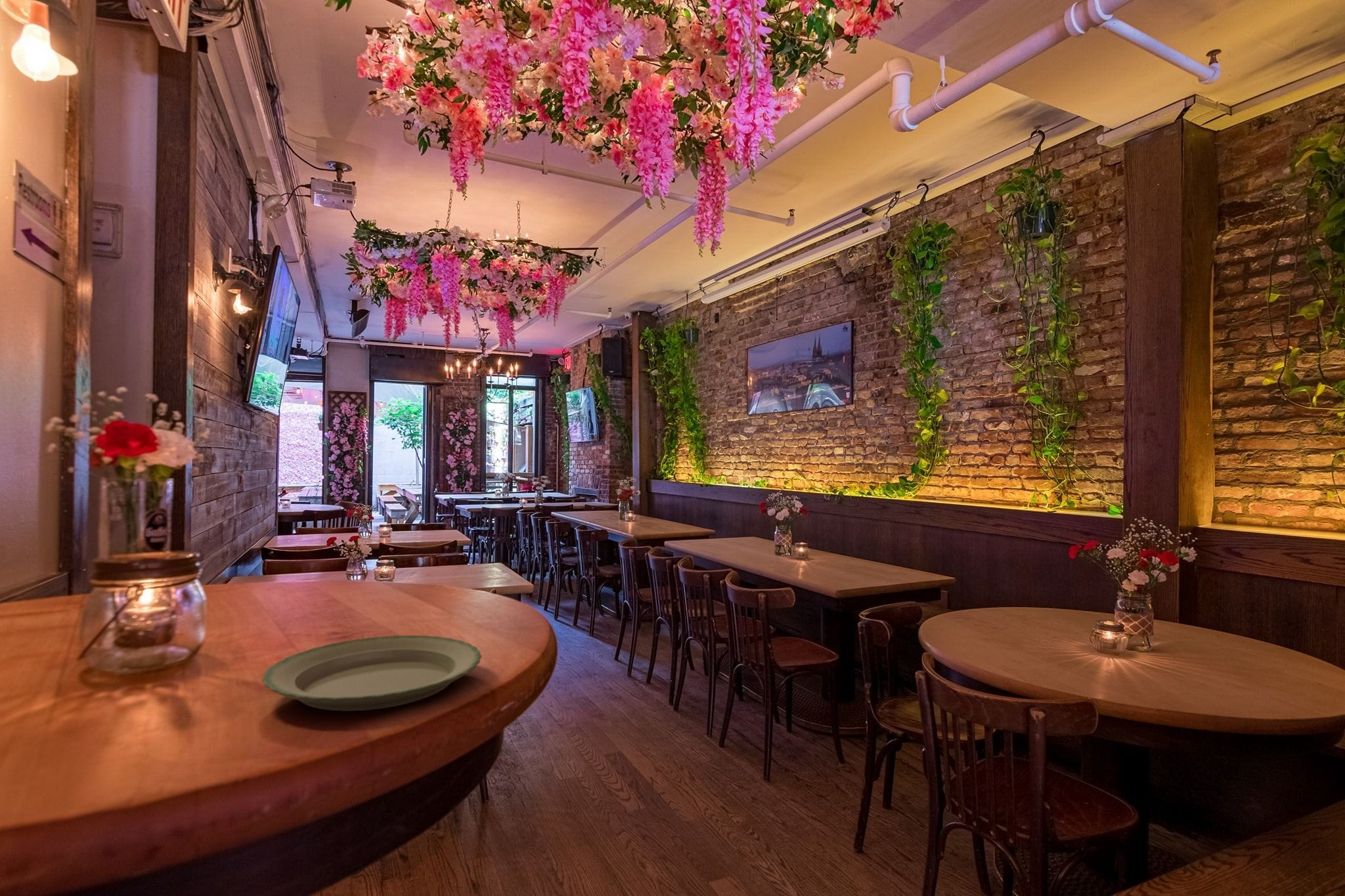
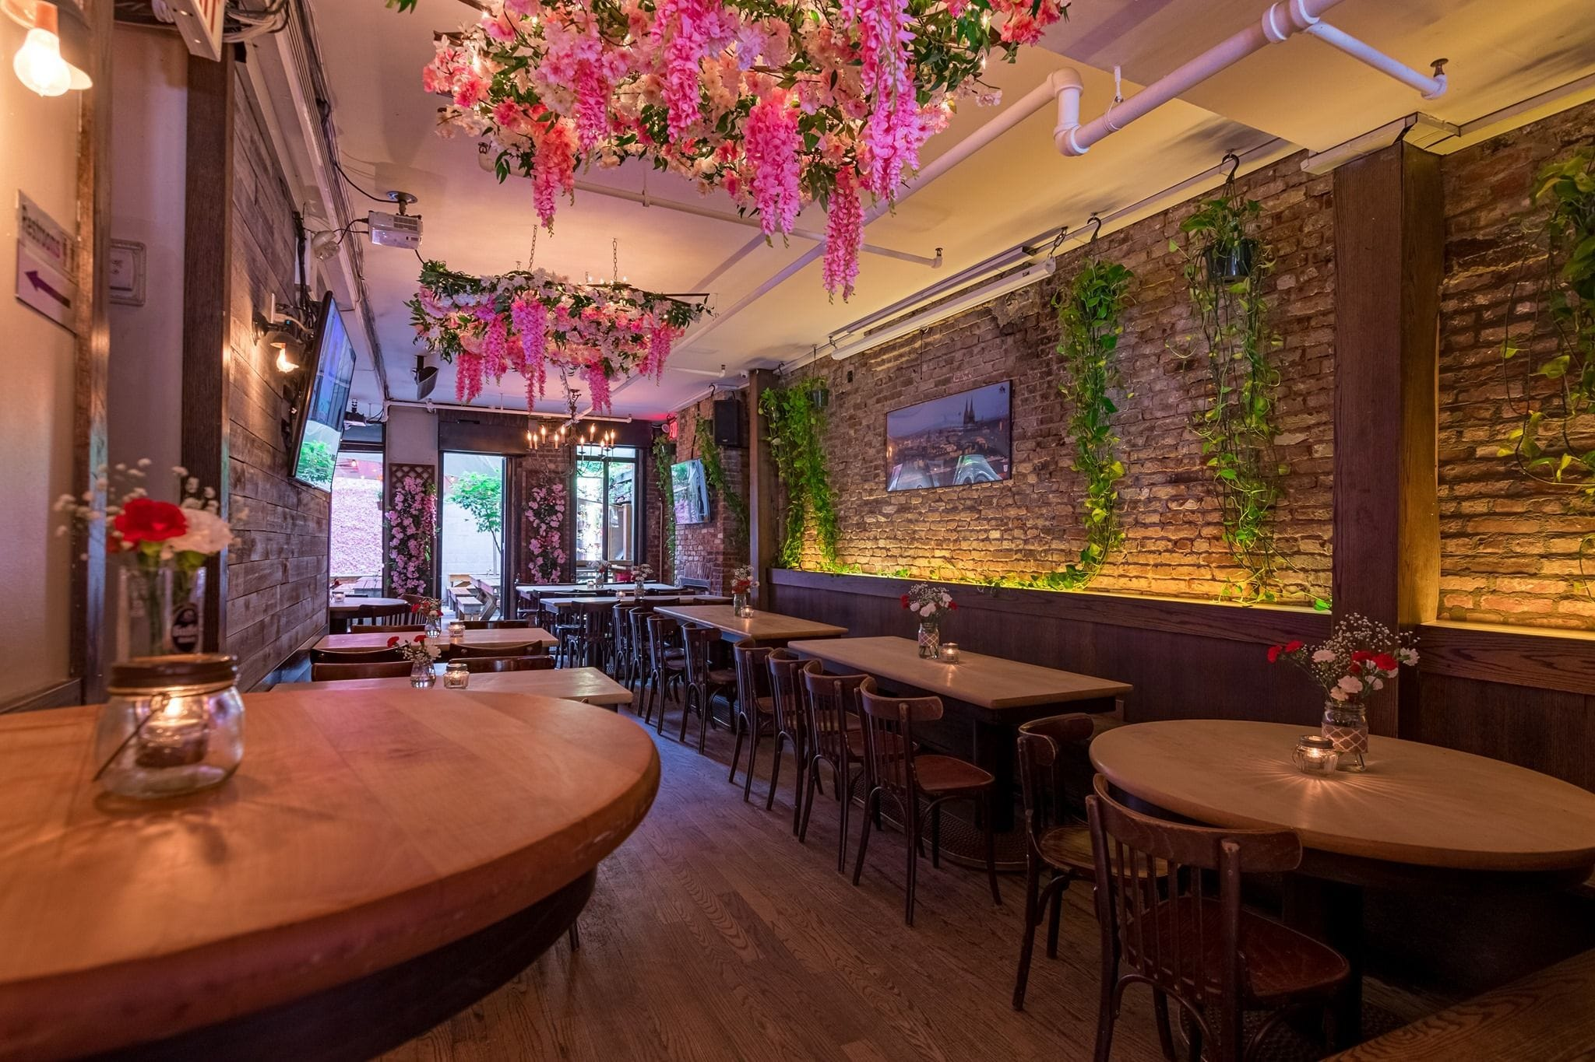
- plate (378, 673)
